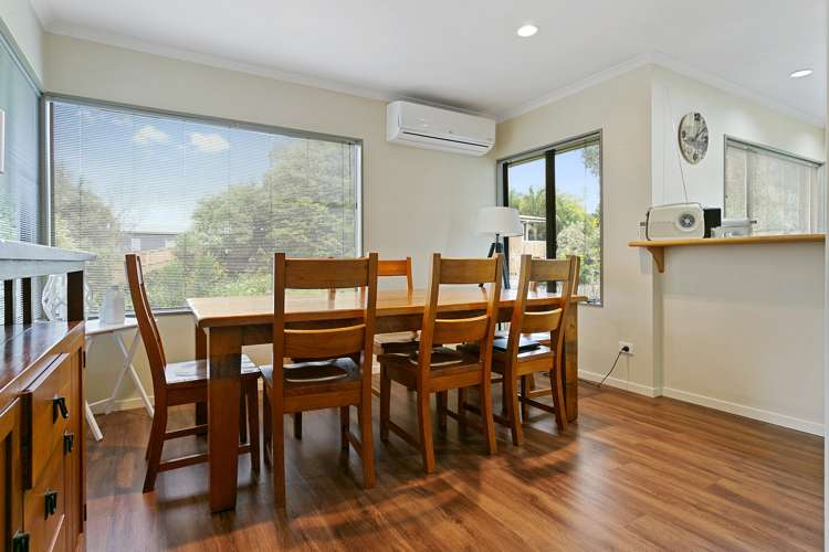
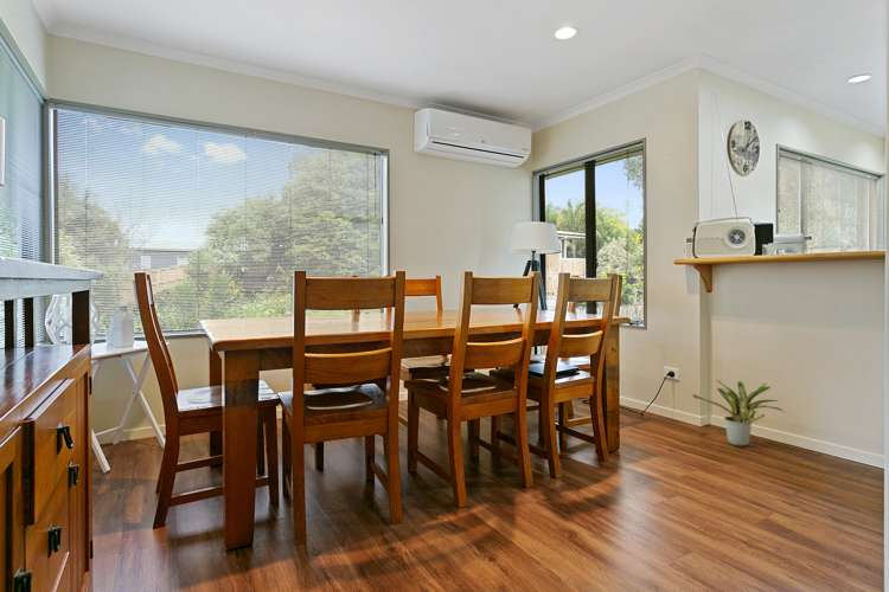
+ potted plant (741, 412)
